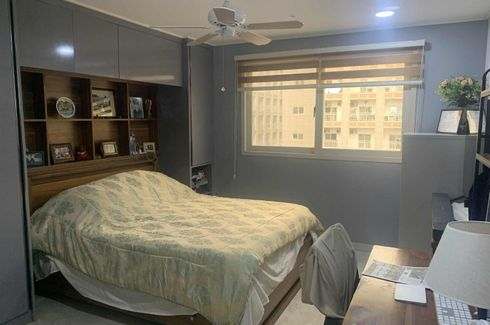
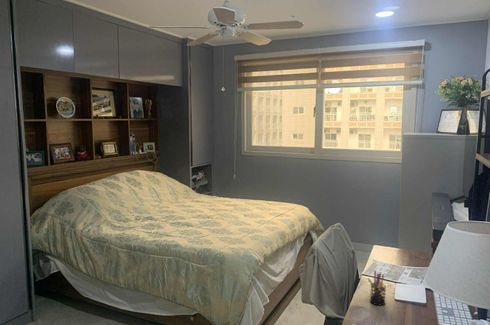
+ pen holder (376, 287)
